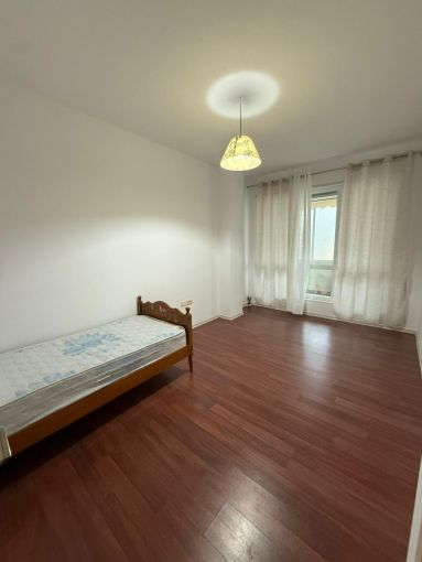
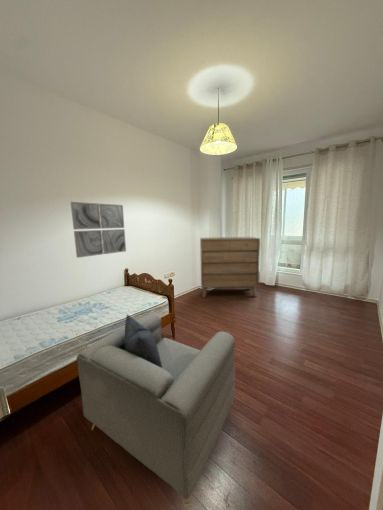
+ armchair (162, 371)
+ dresser (228, 266)
+ wall art (101, 228)
